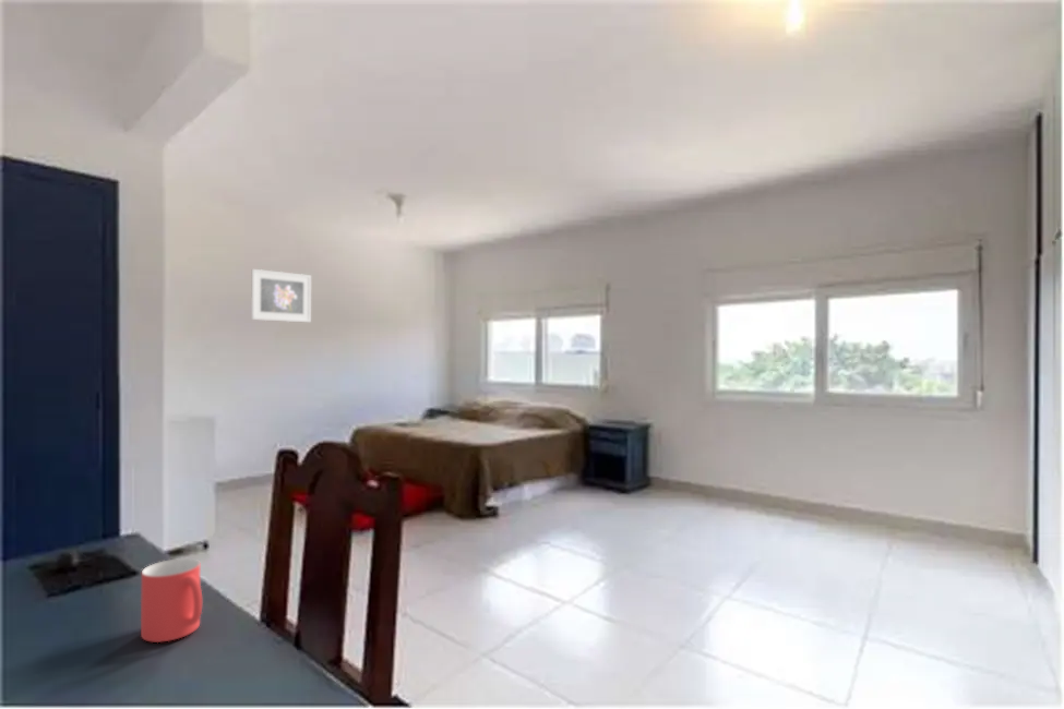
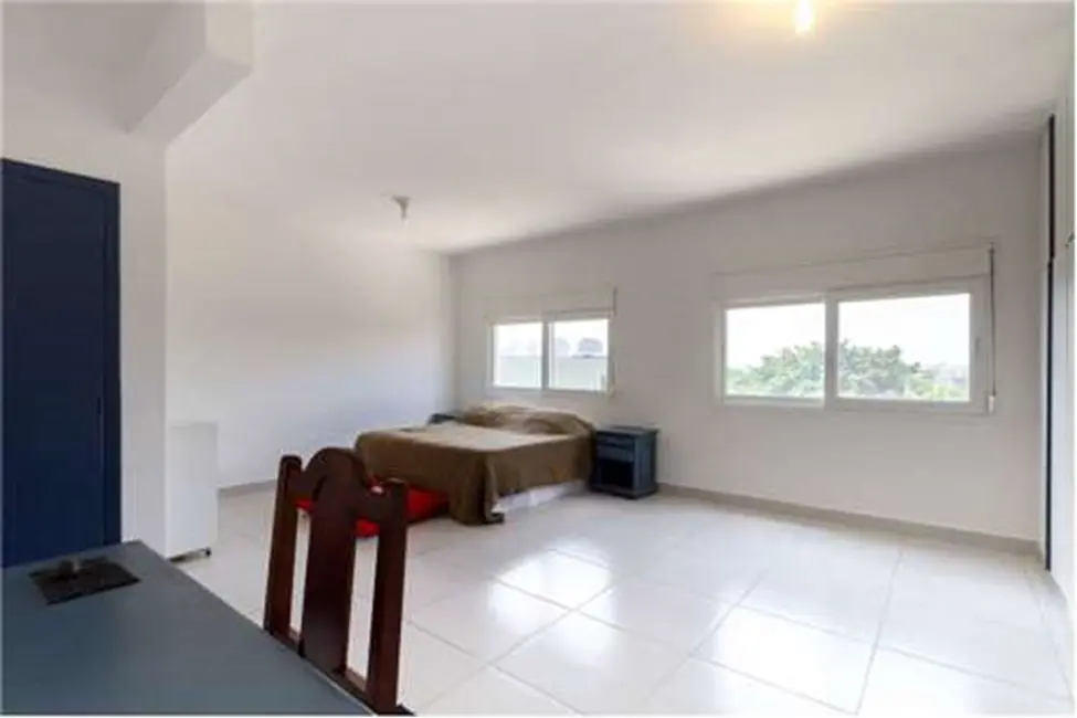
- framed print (282, 296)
- mug (177, 601)
